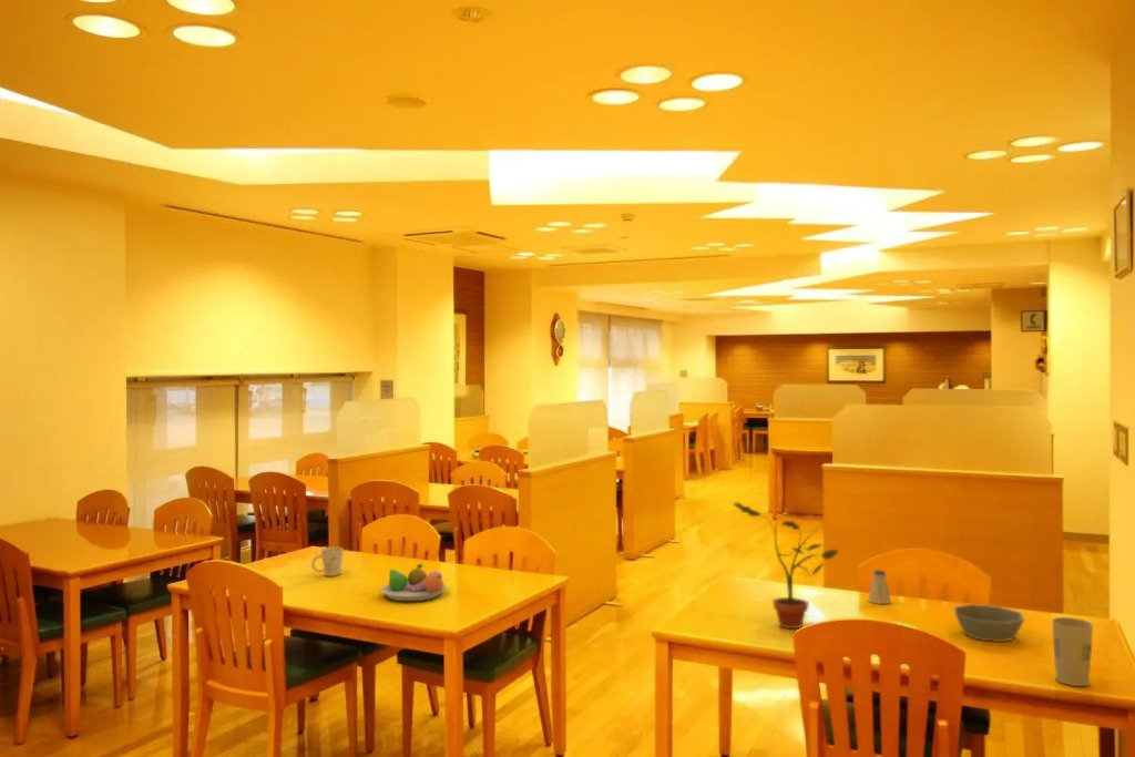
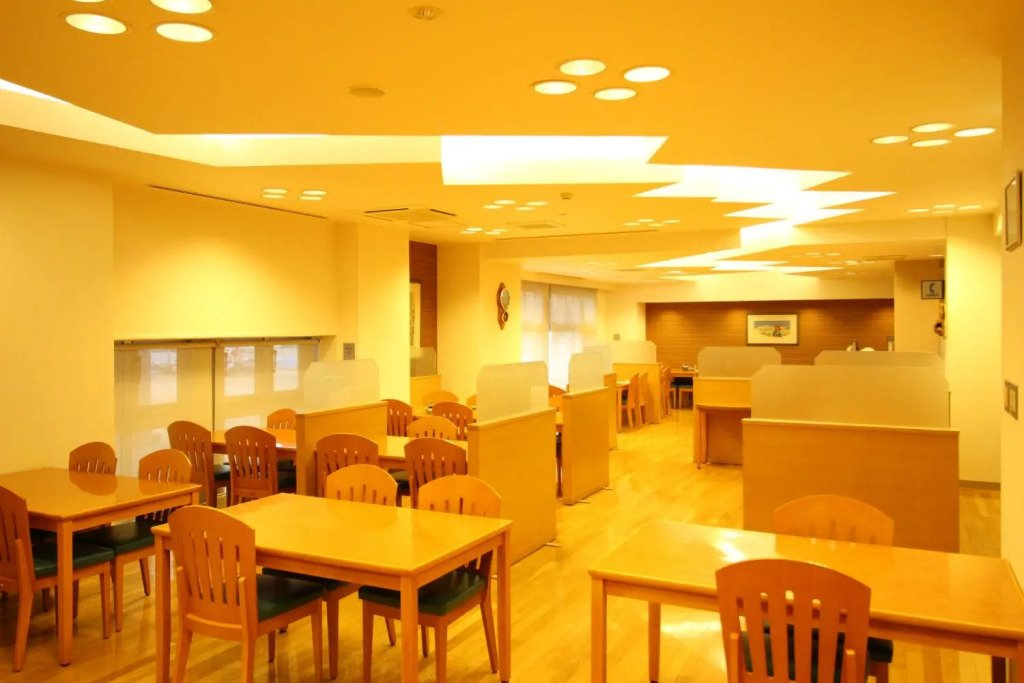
- bowl (988, 623)
- potted plant (783, 565)
- saltshaker (879, 585)
- mug (327, 562)
- cup (1072, 652)
- fruit bowl (412, 581)
